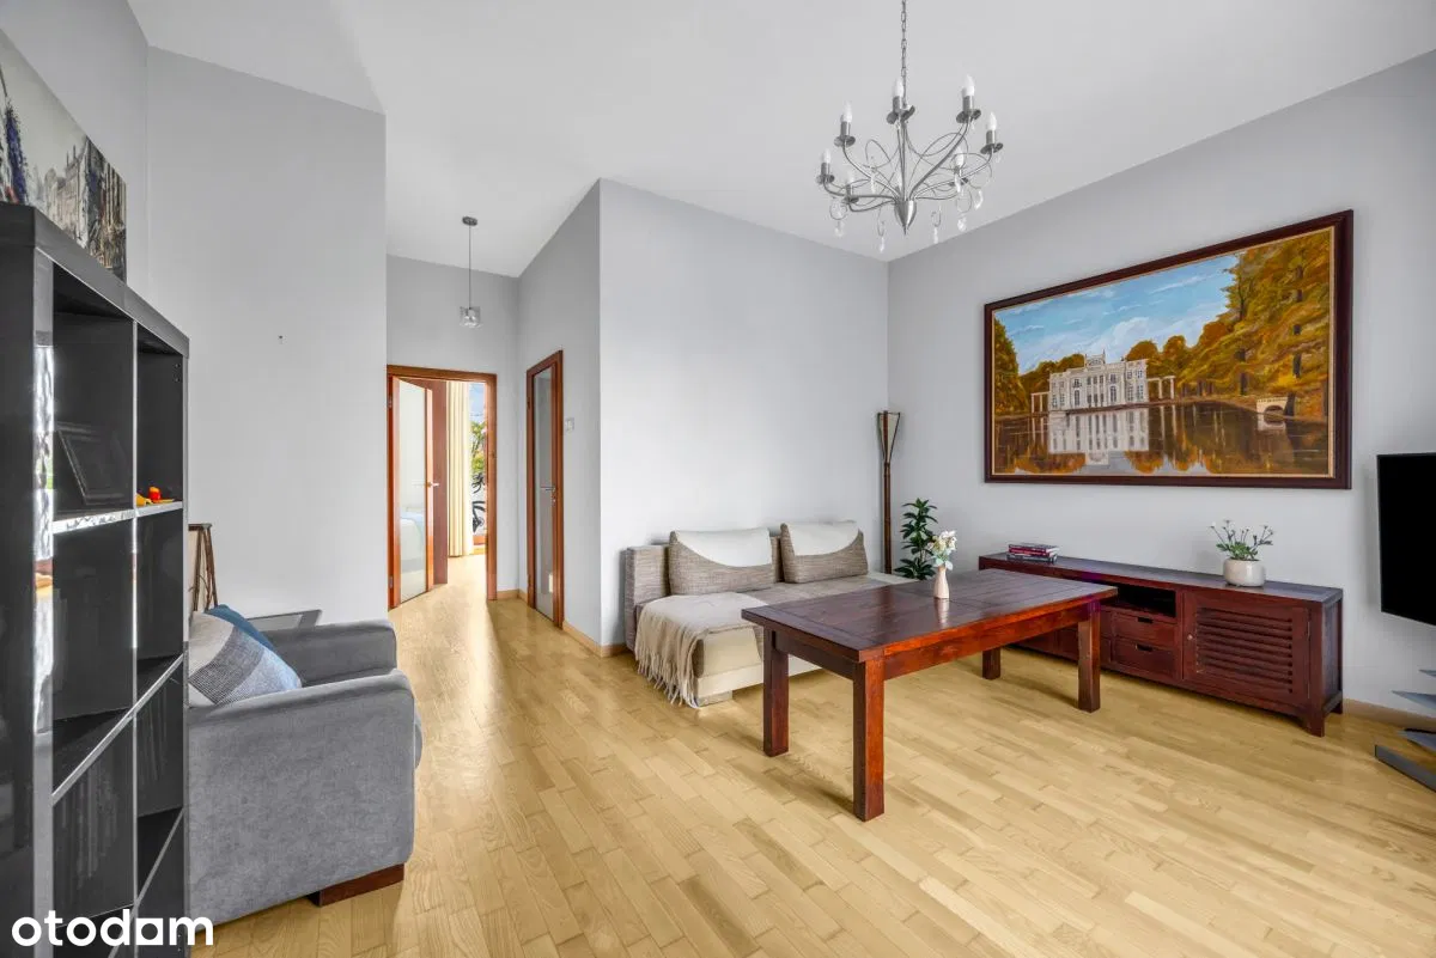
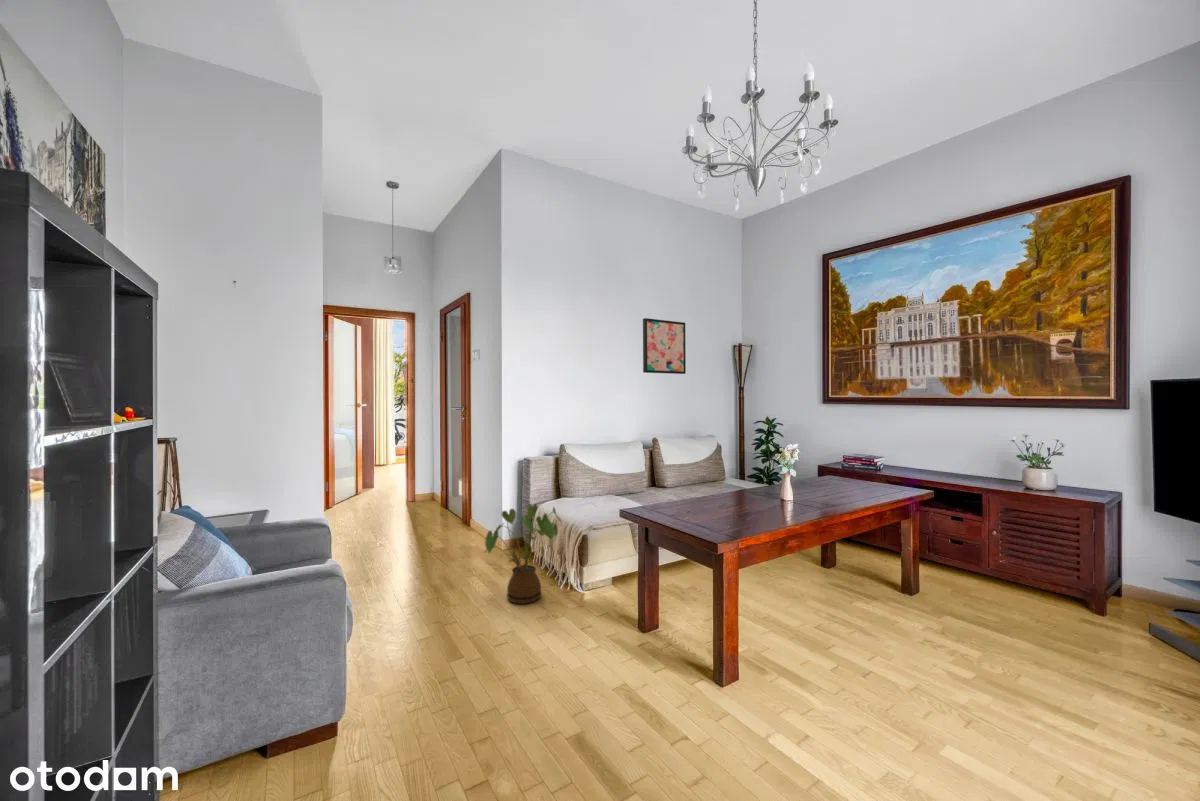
+ house plant (522, 554)
+ wall art (664, 346)
